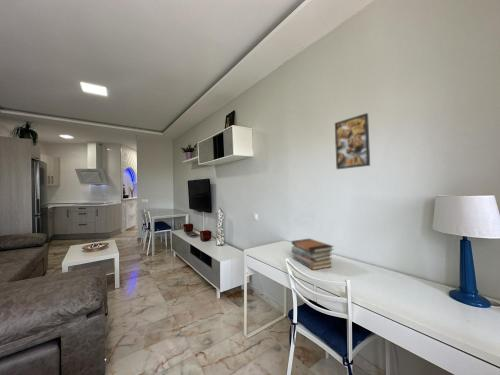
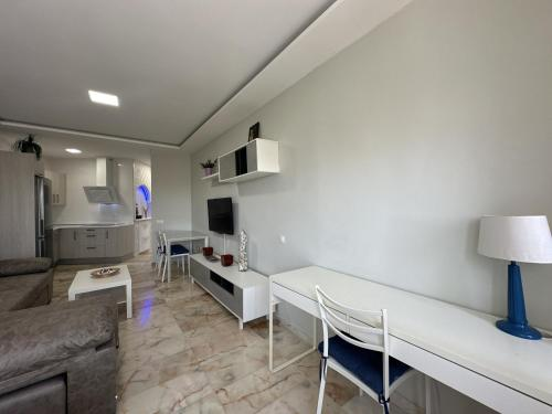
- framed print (351, 143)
- book stack (311, 252)
